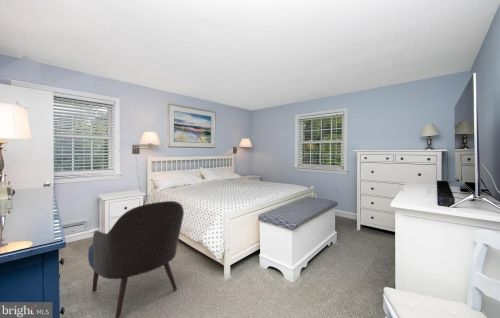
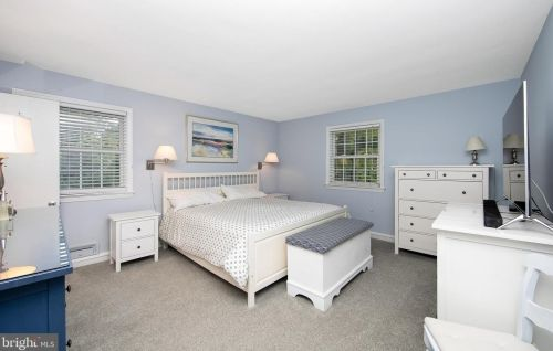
- armchair (140, 244)
